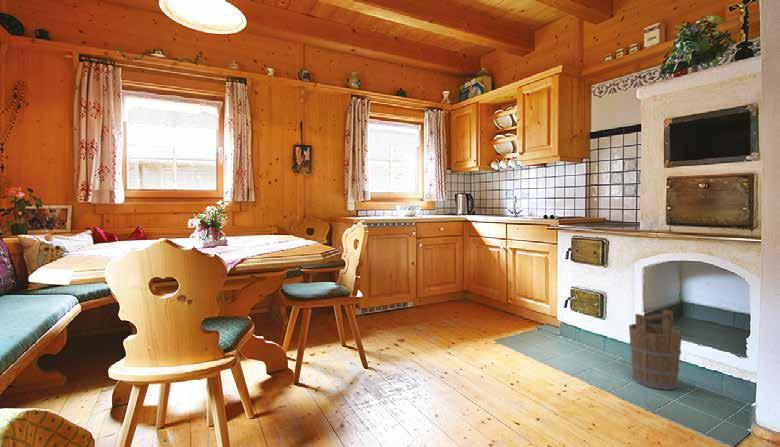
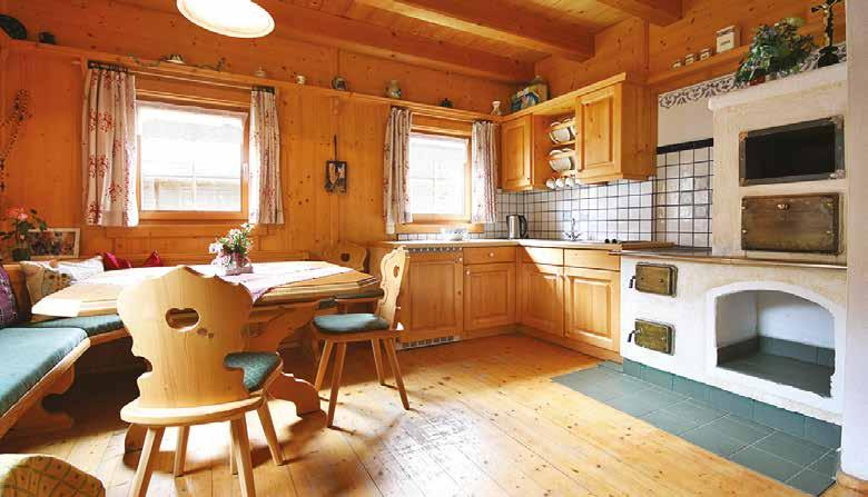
- bucket (654, 347)
